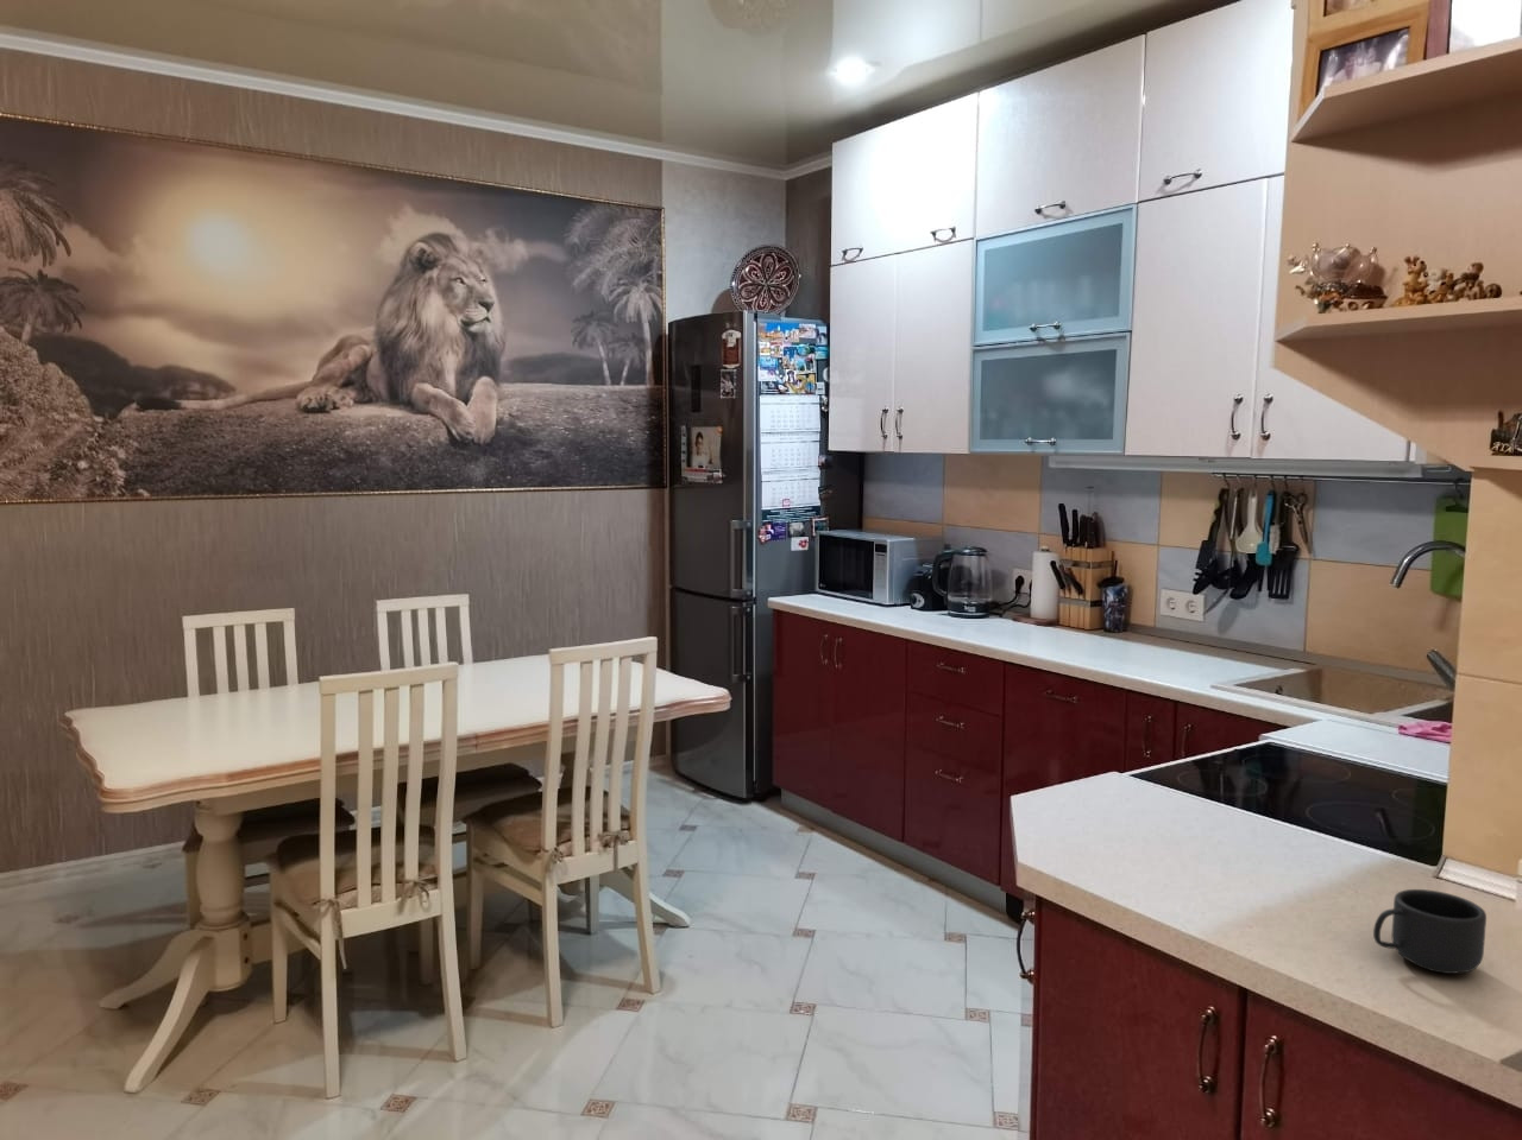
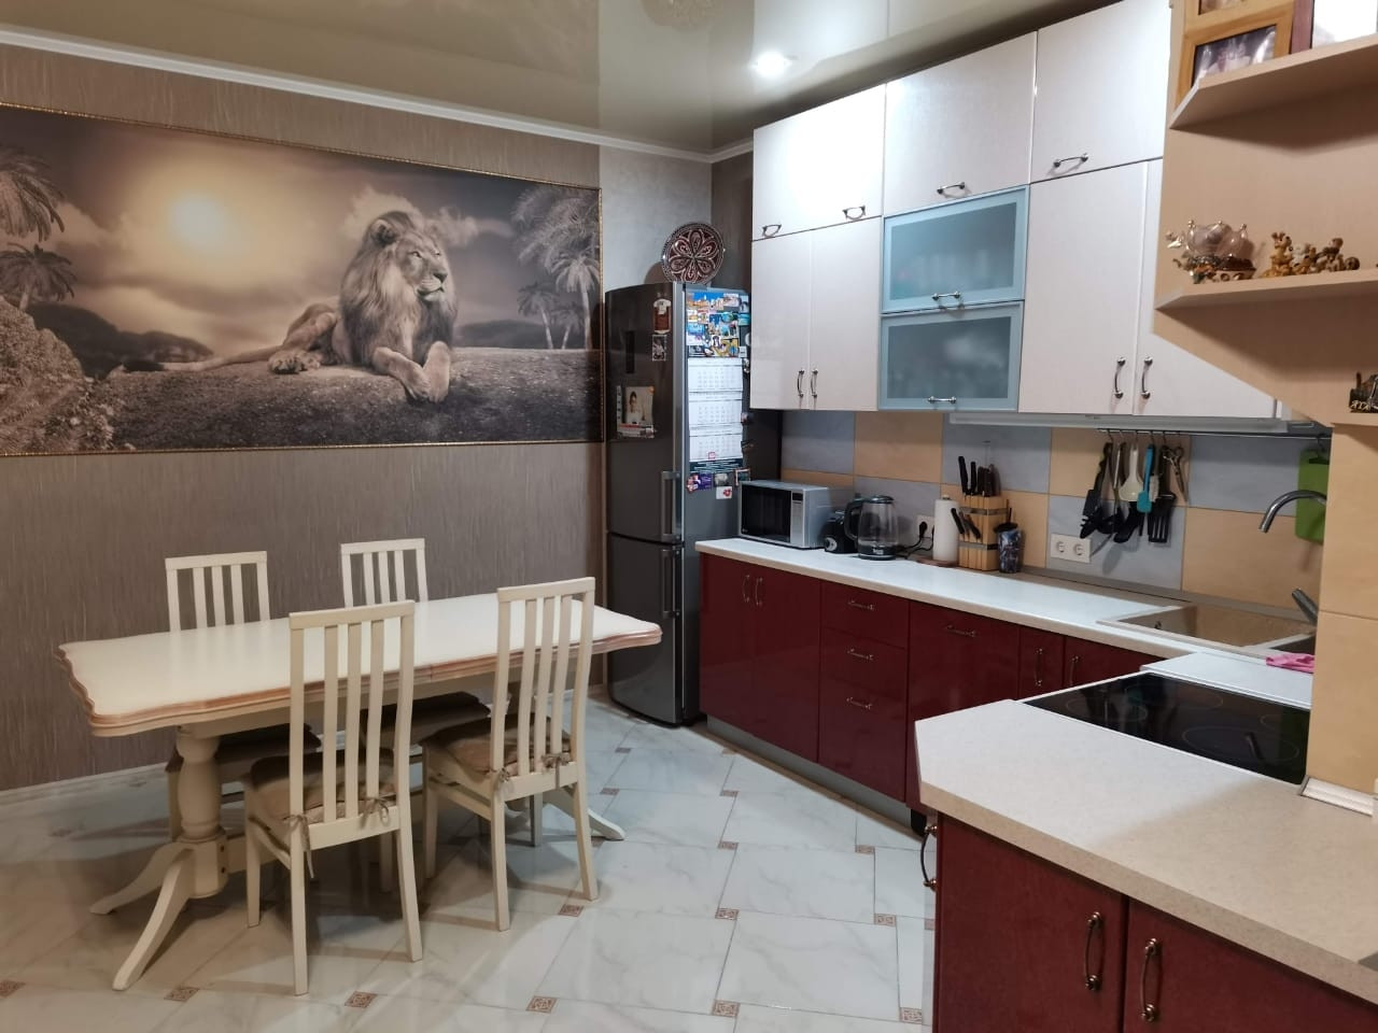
- mug (1425, 933)
